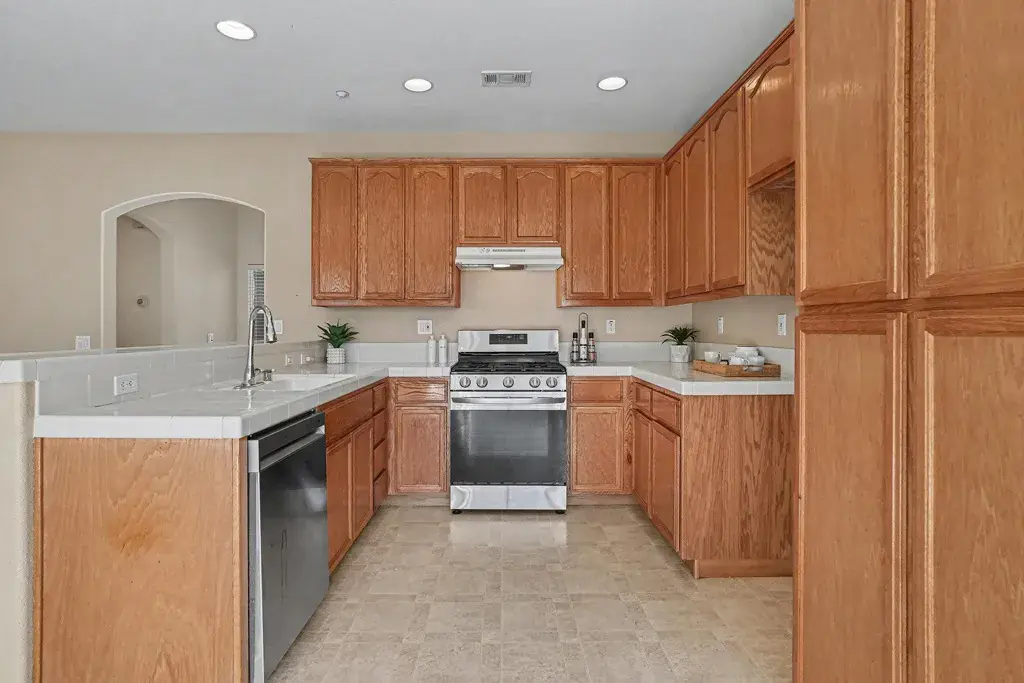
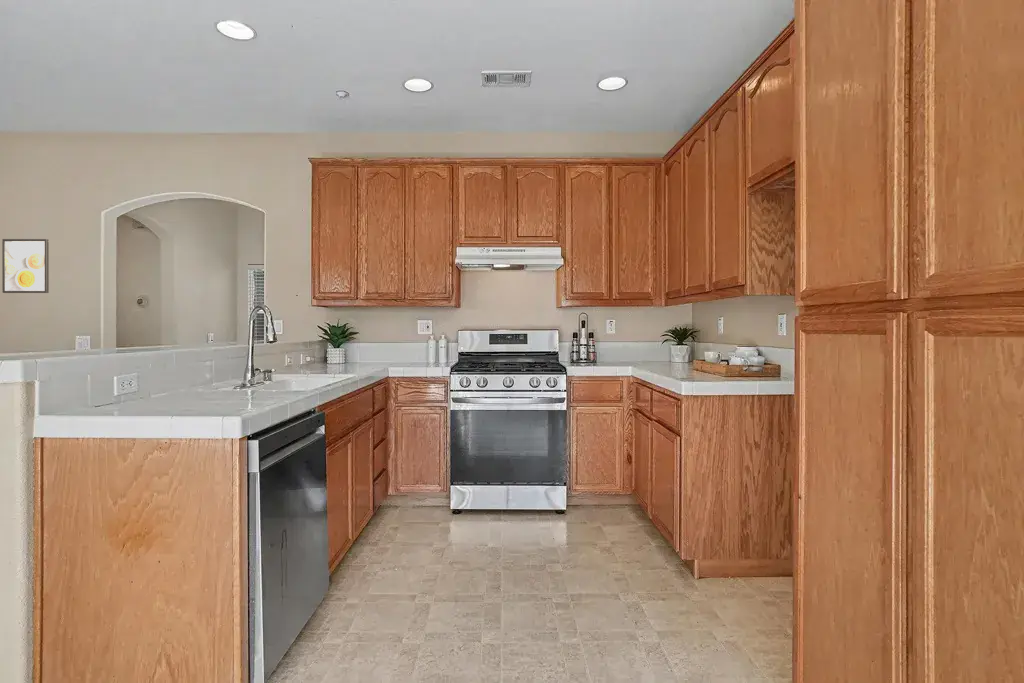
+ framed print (25, 266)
